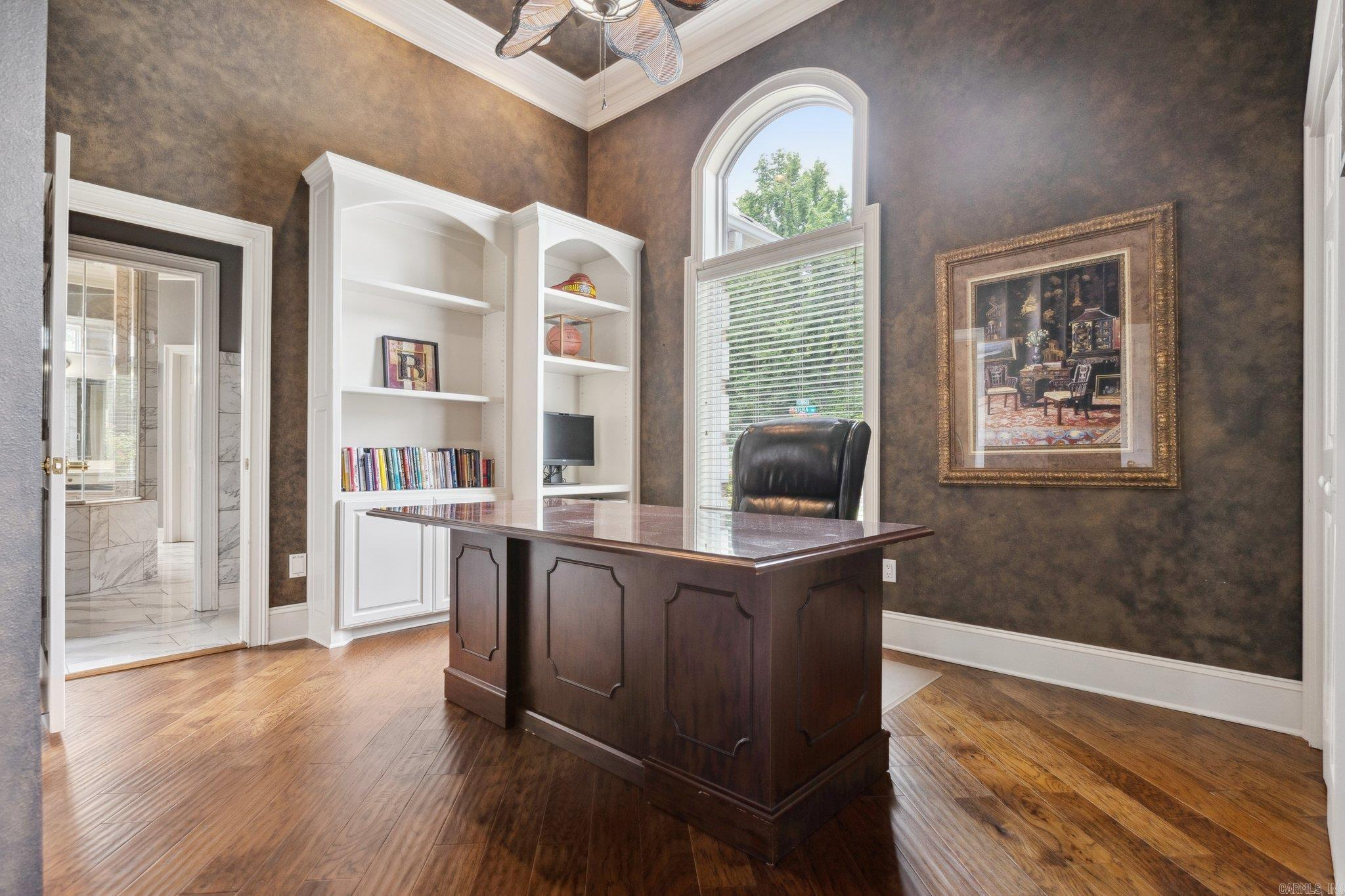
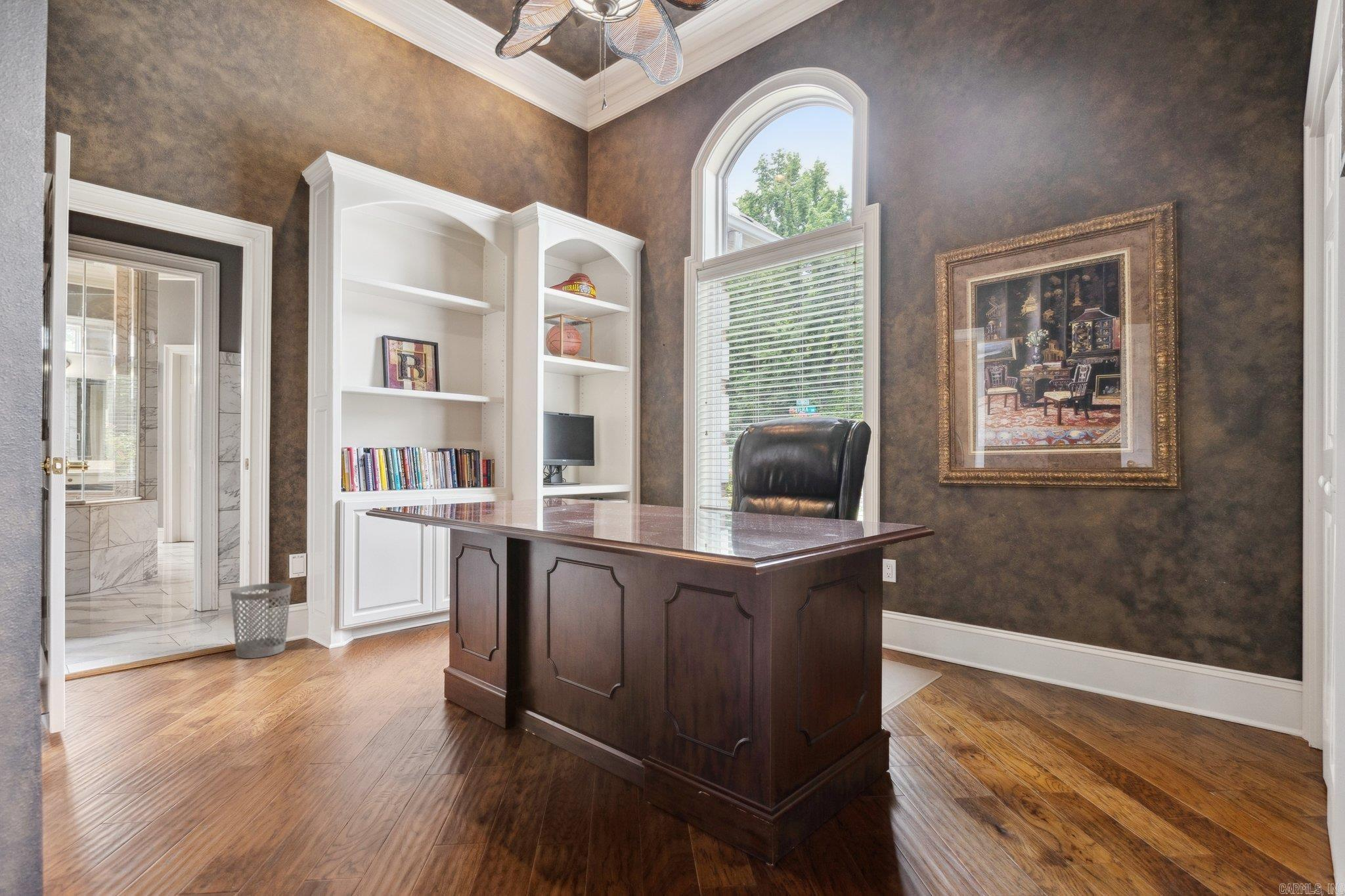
+ wastebasket (261, 620)
